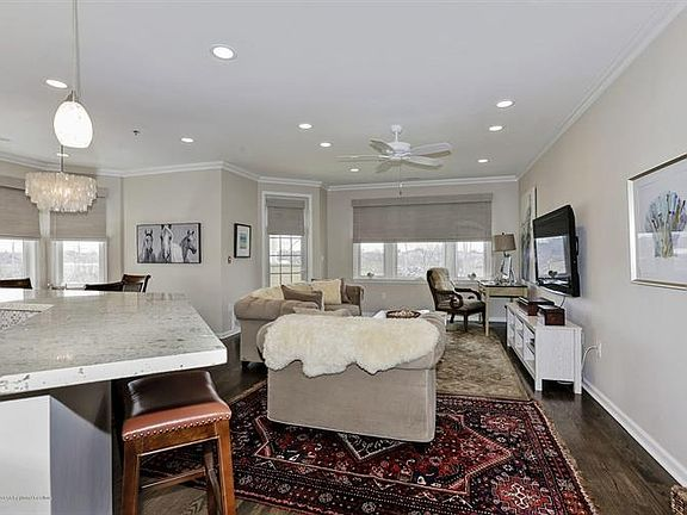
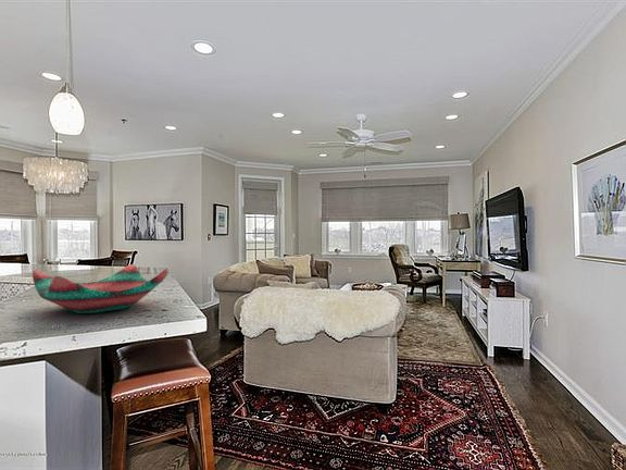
+ decorative bowl (101, 288)
